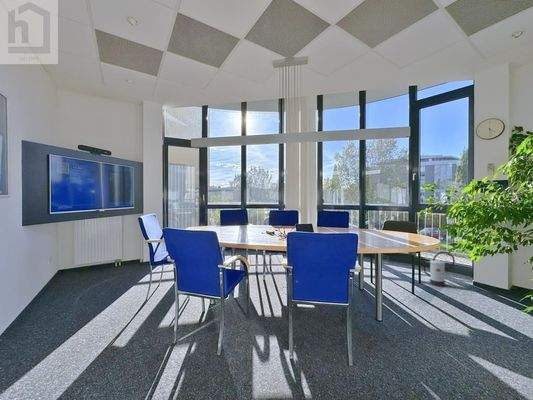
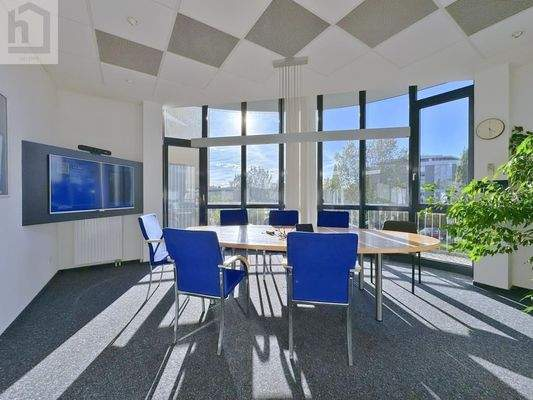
- watering can (436, 267)
